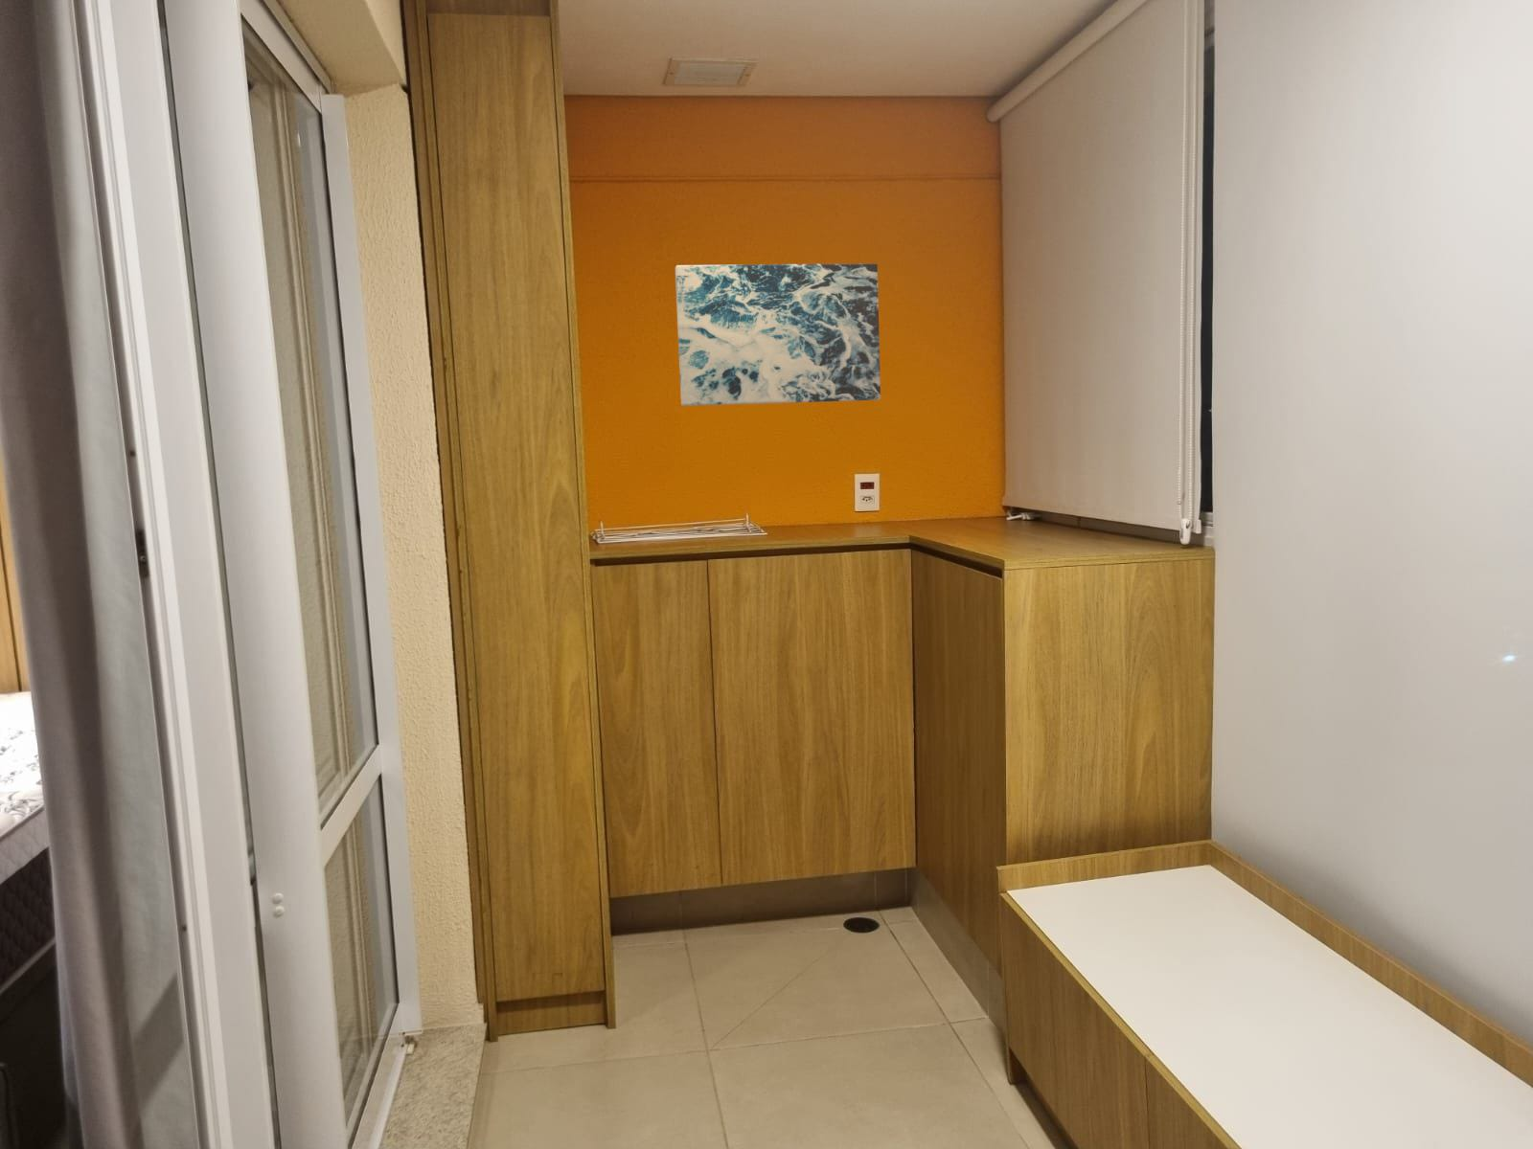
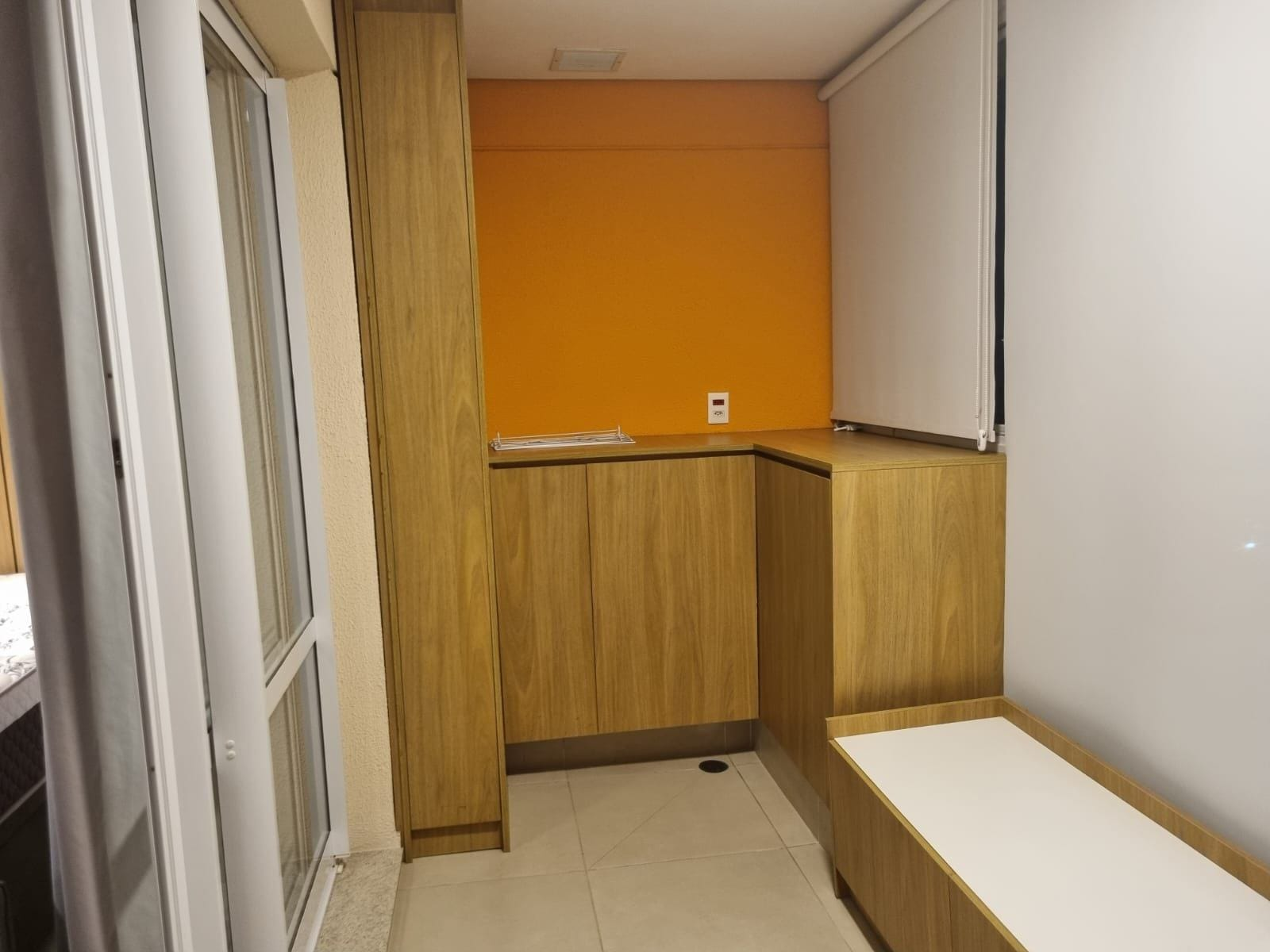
- wall art (779, 334)
